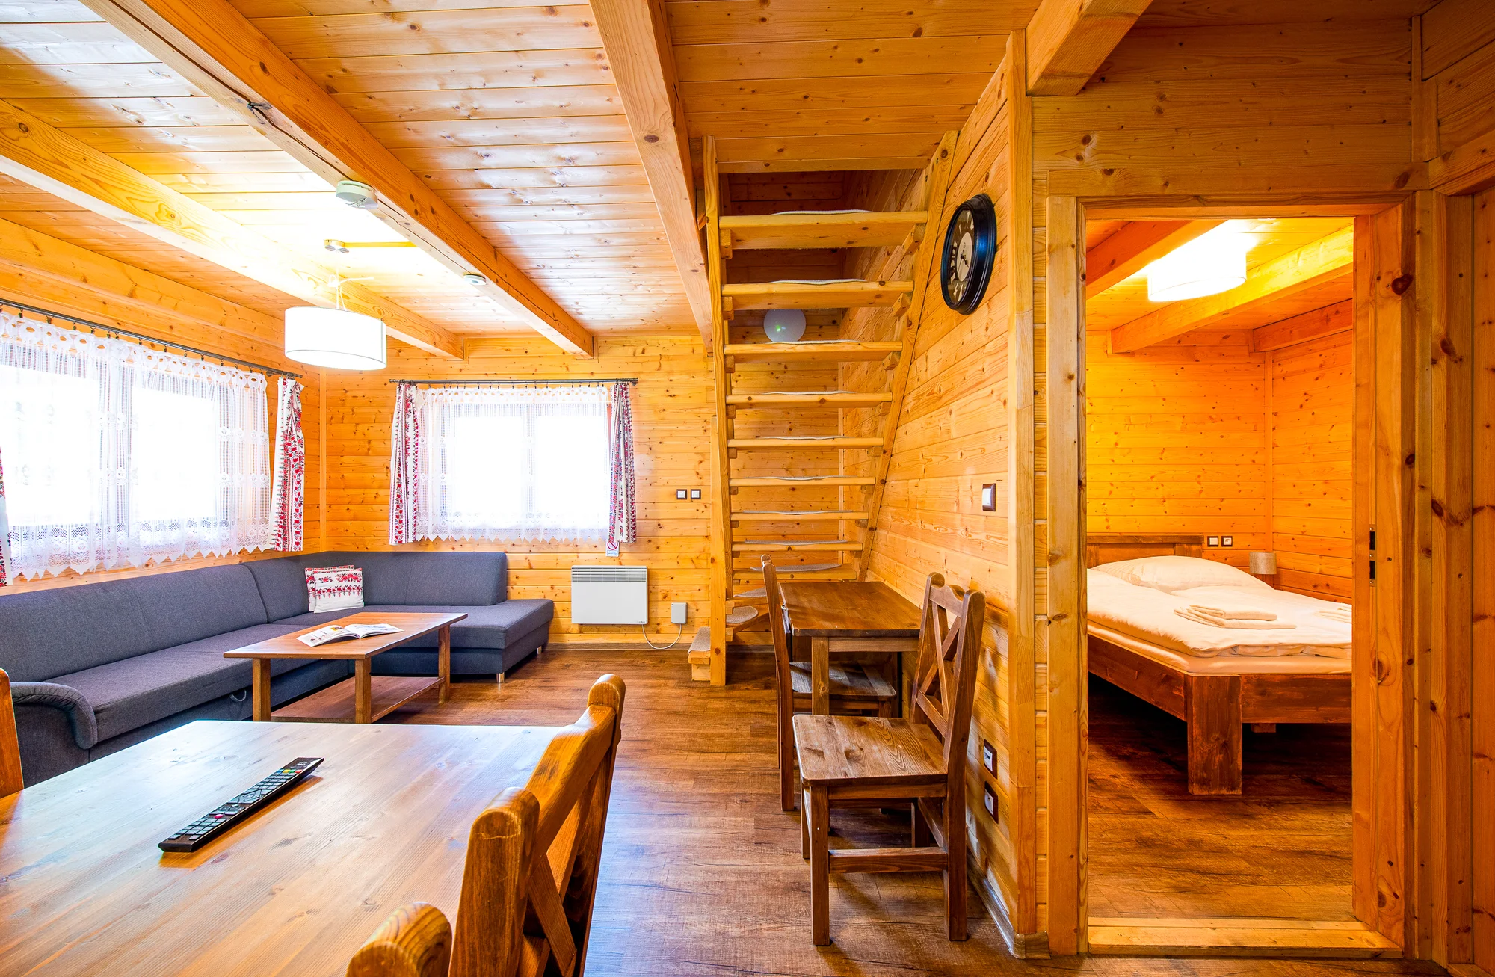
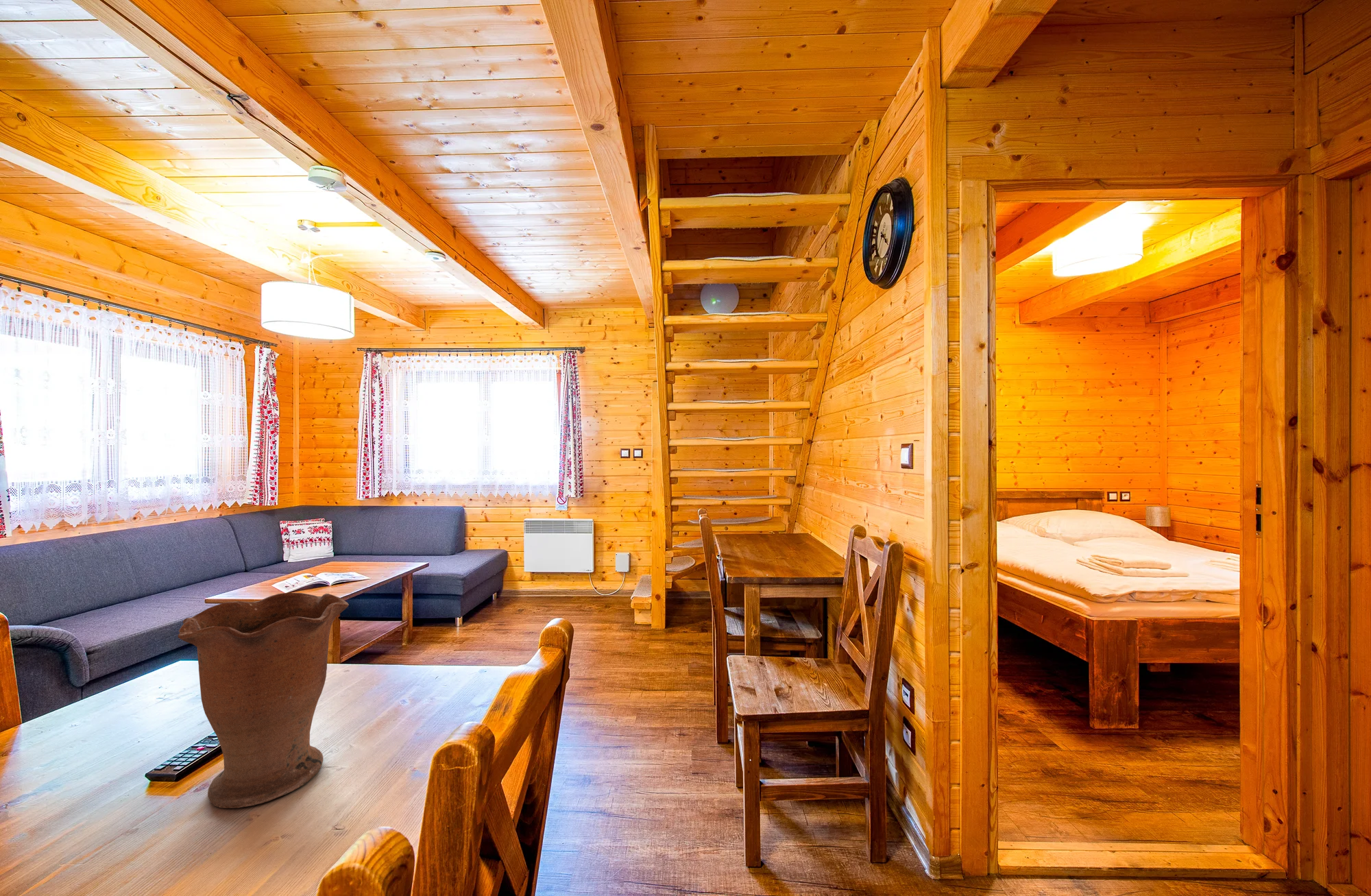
+ vase (269, 691)
